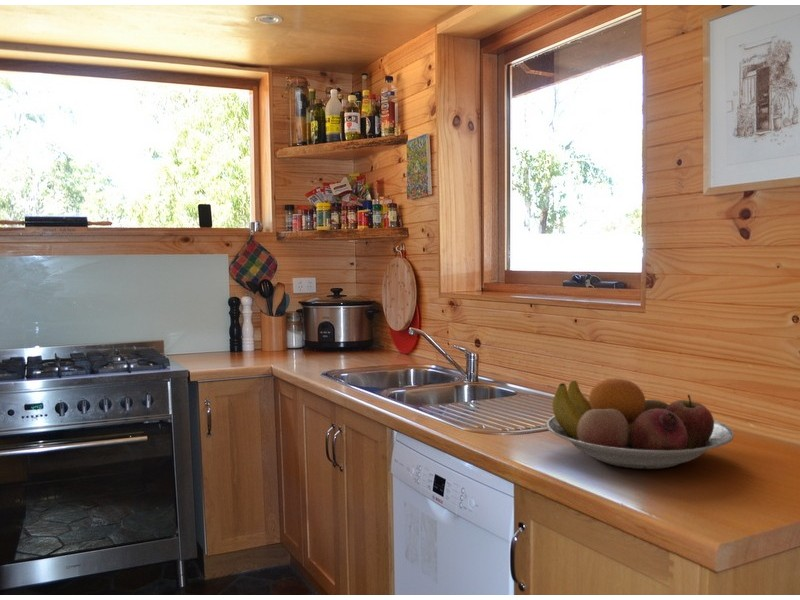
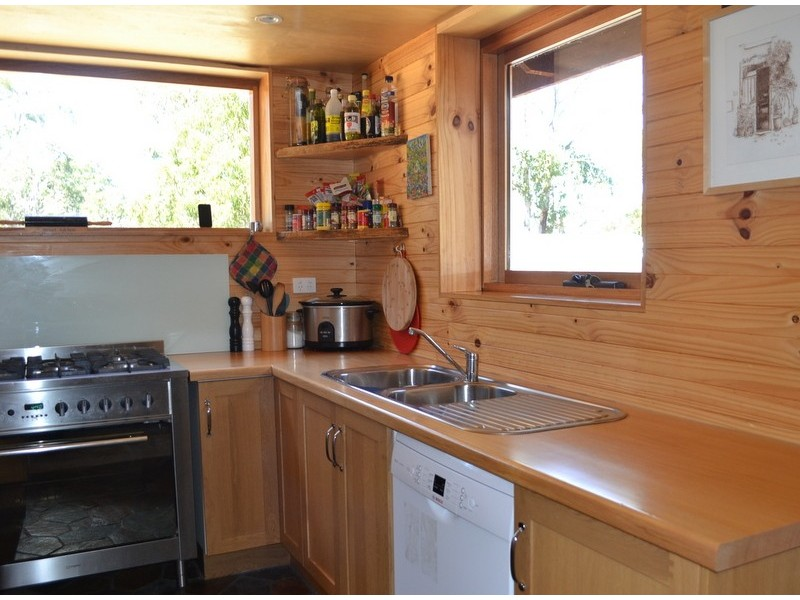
- fruit bowl (636, 419)
